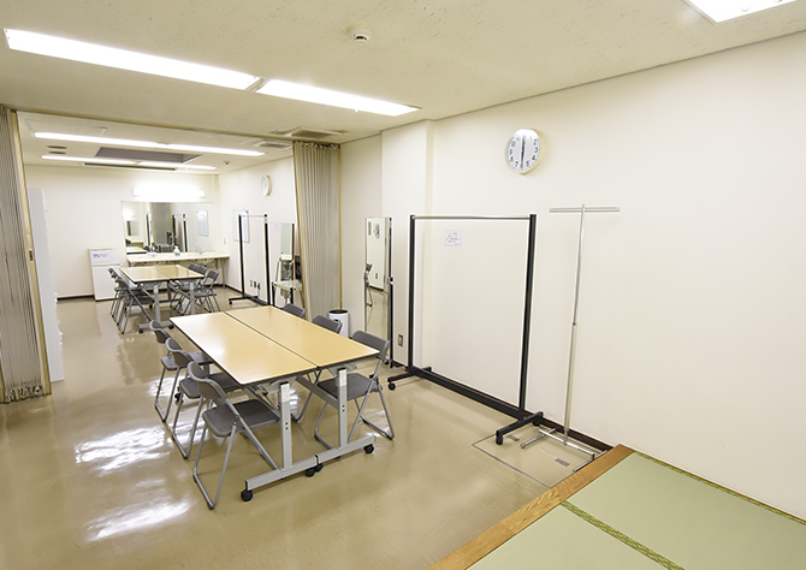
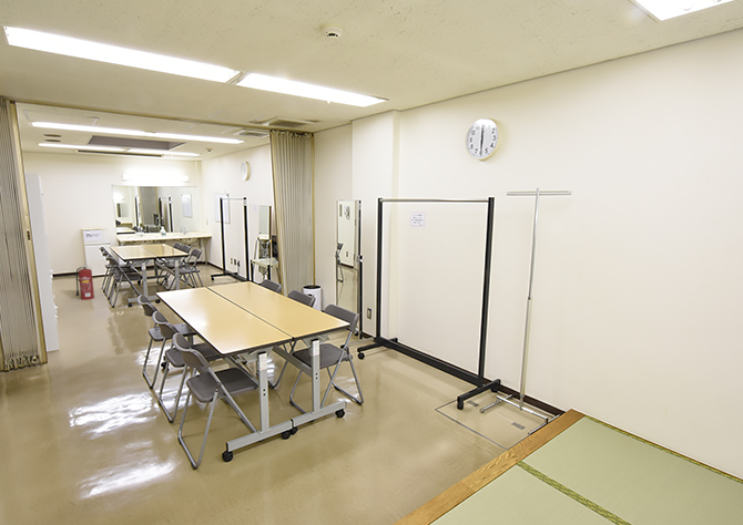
+ fire extinguisher (83, 281)
